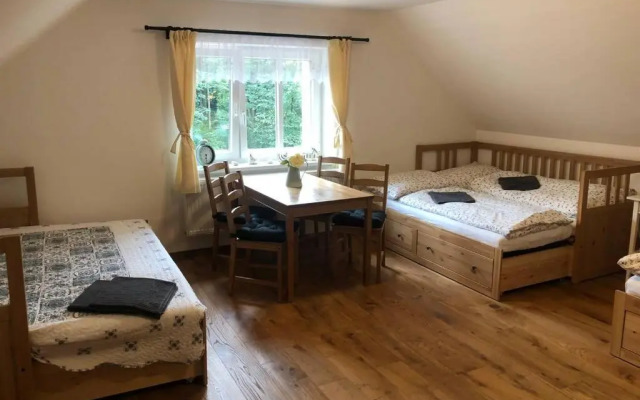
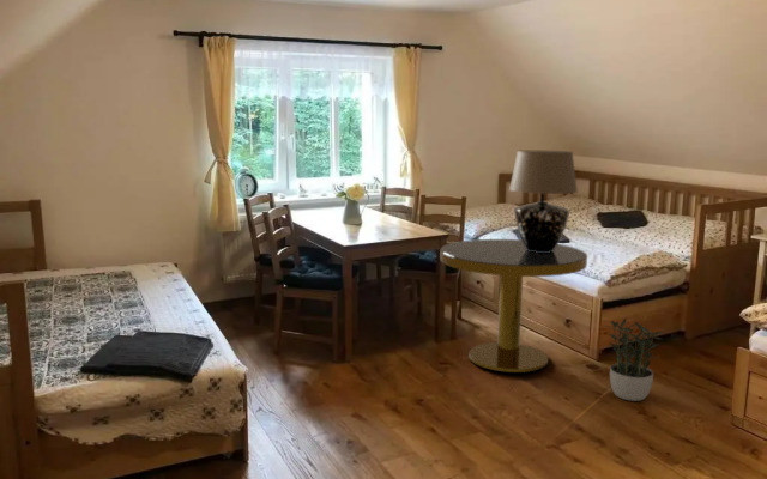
+ table lamp (542, 200)
+ side table (509, 305)
+ potted plant (630, 356)
